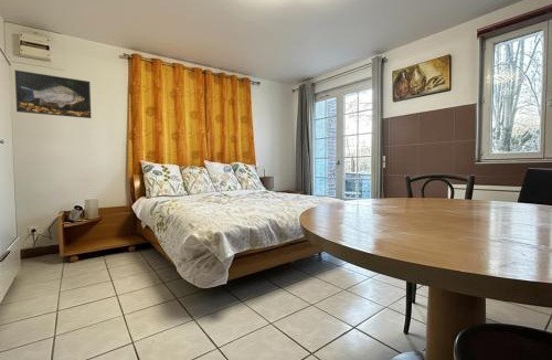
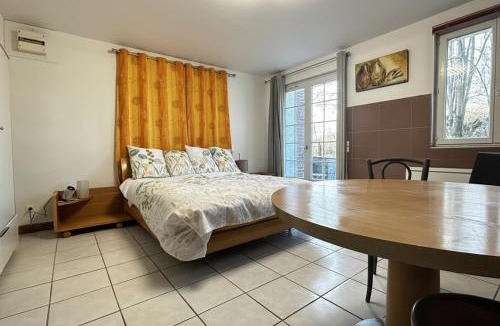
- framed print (55, 95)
